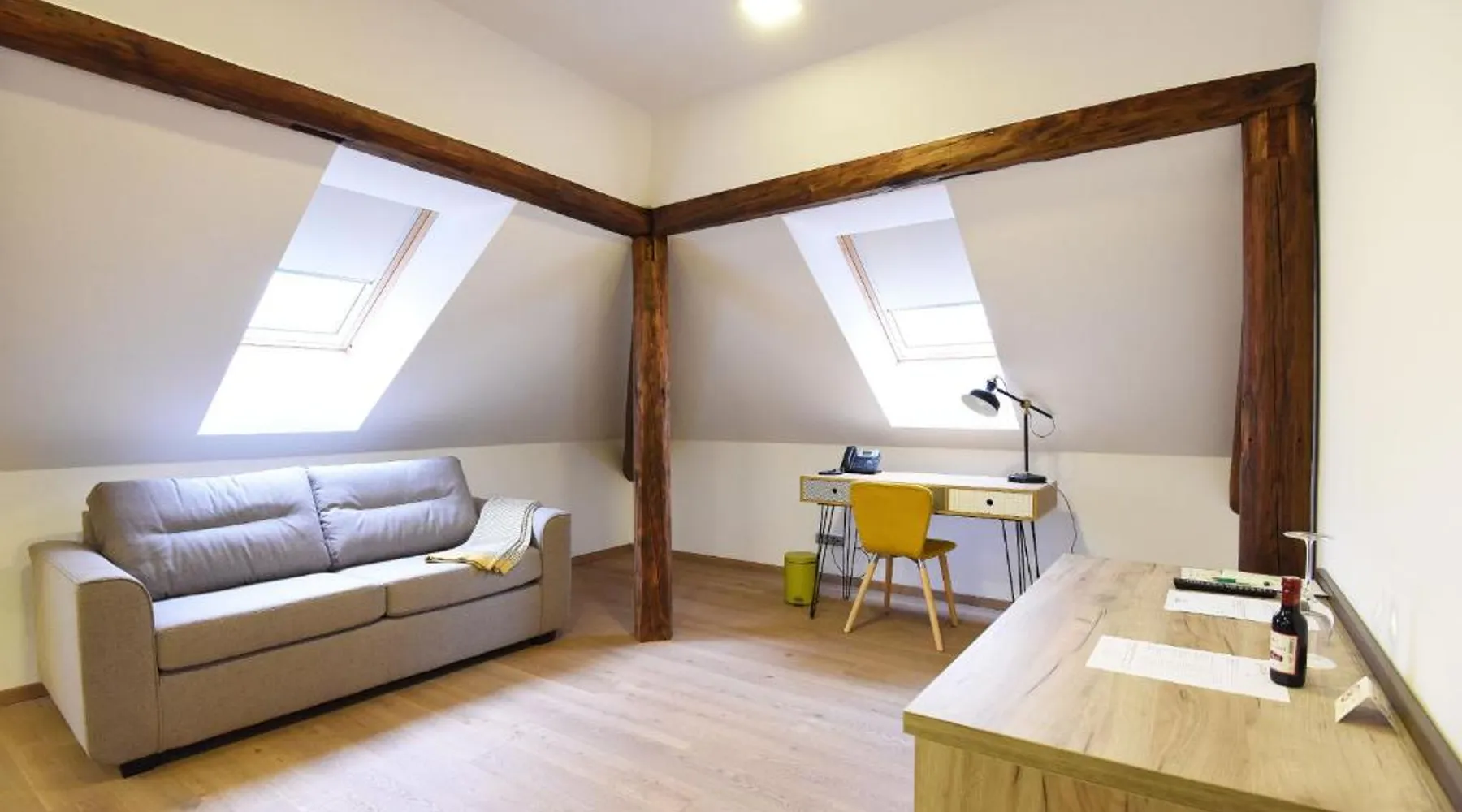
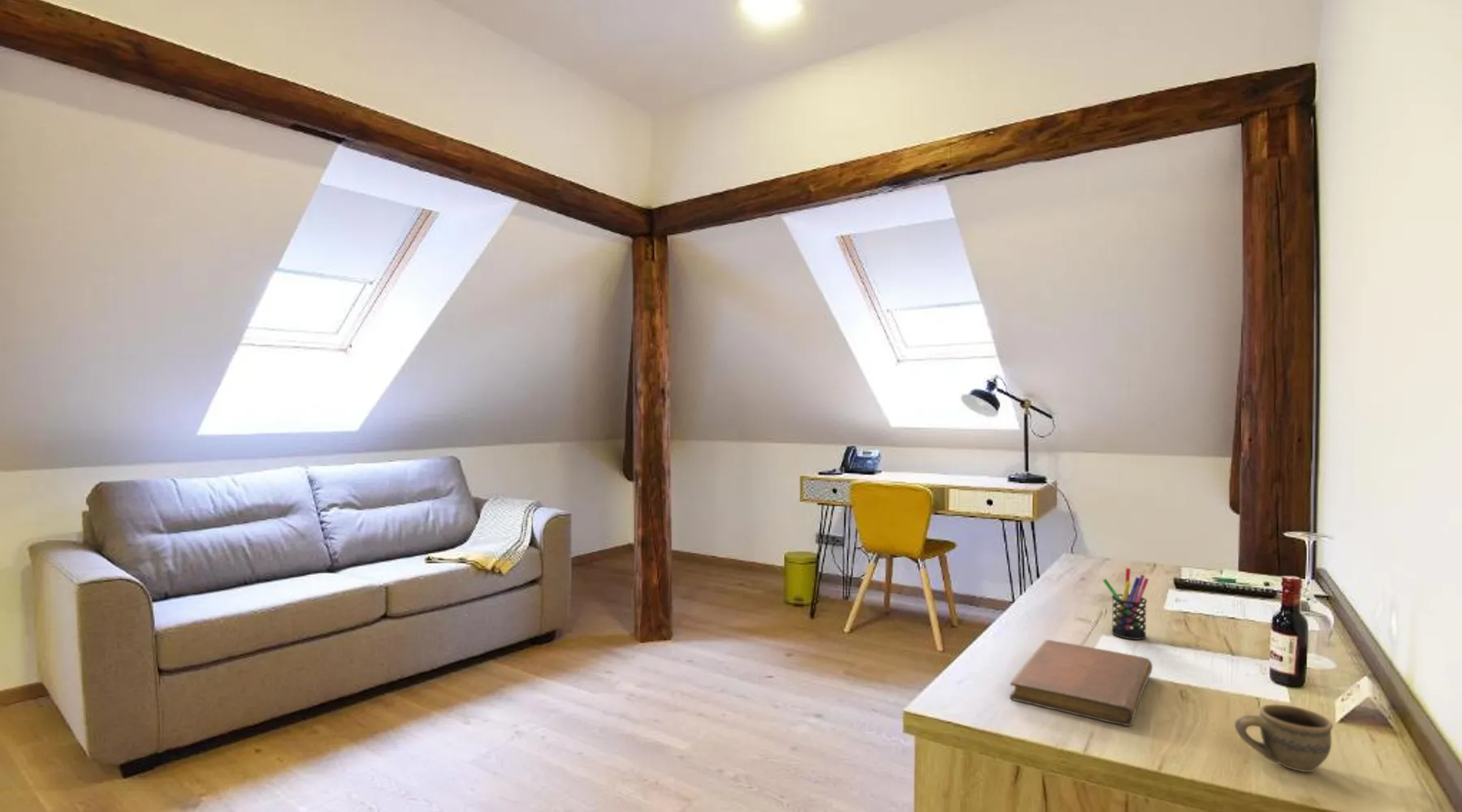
+ pen holder (1125, 602)
+ cup (1282, 737)
+ notebook (1084, 677)
